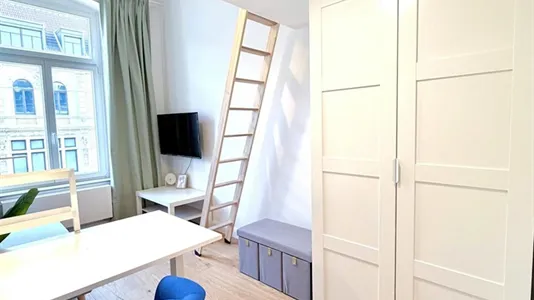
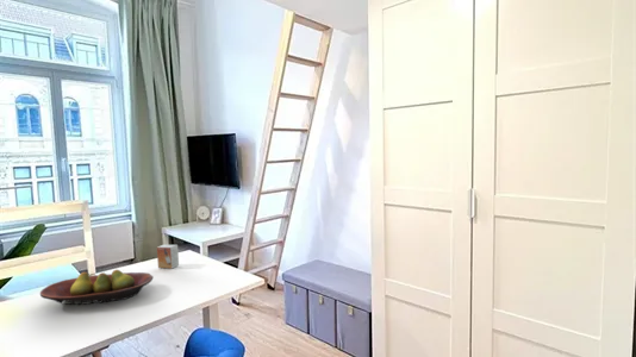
+ small box (168, 256)
+ fruit bowl (99, 284)
